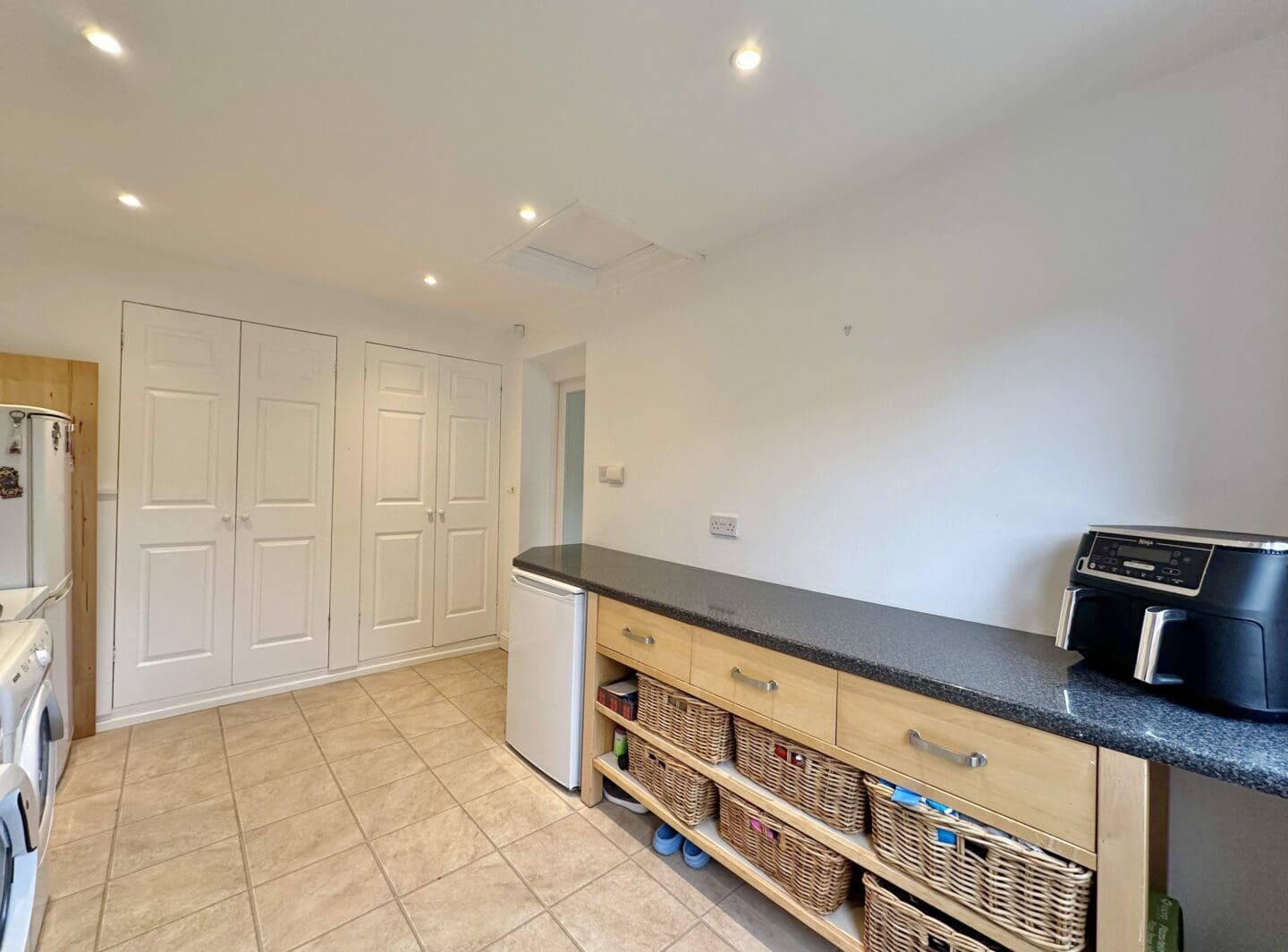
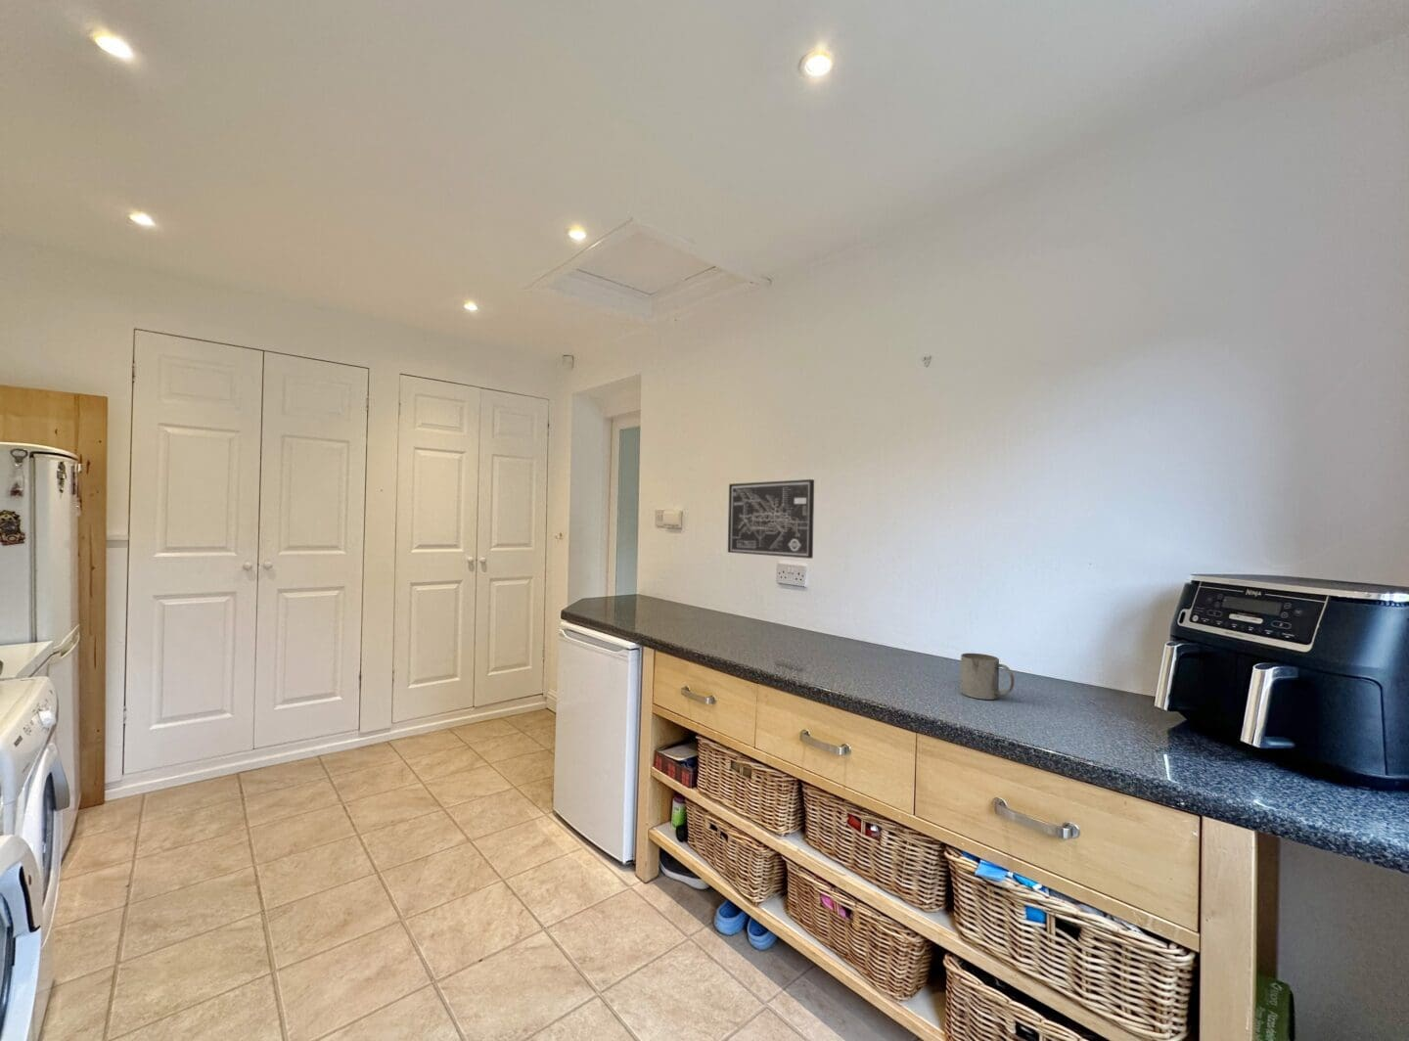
+ mug (987, 677)
+ wall art (767, 517)
